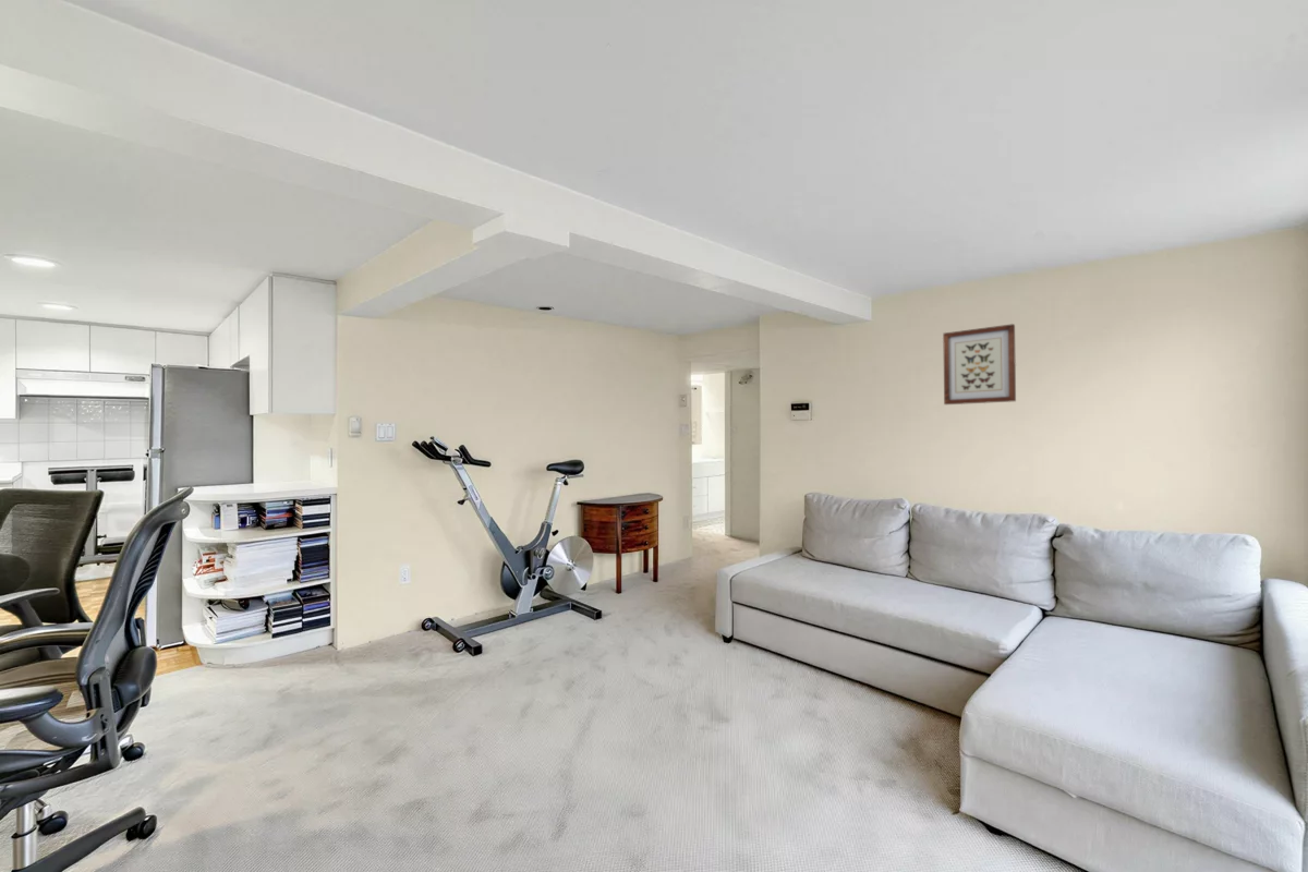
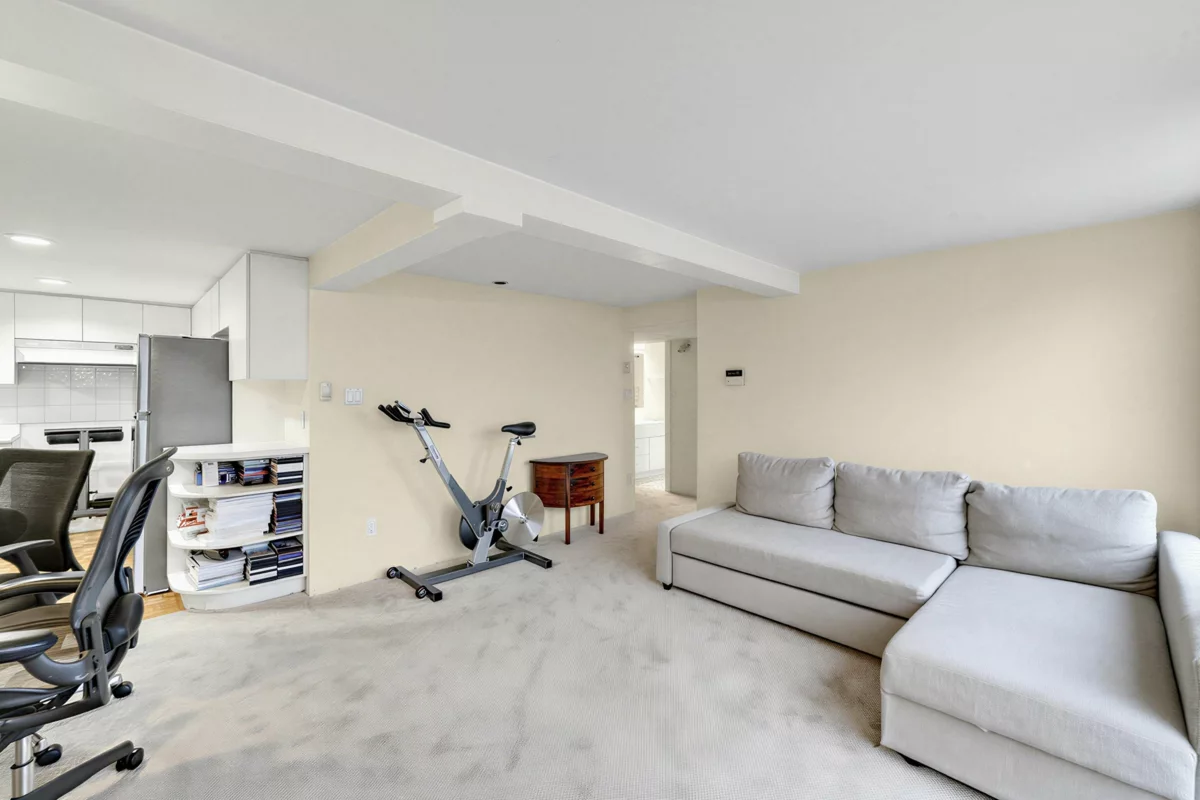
- wall art (978, 365)
